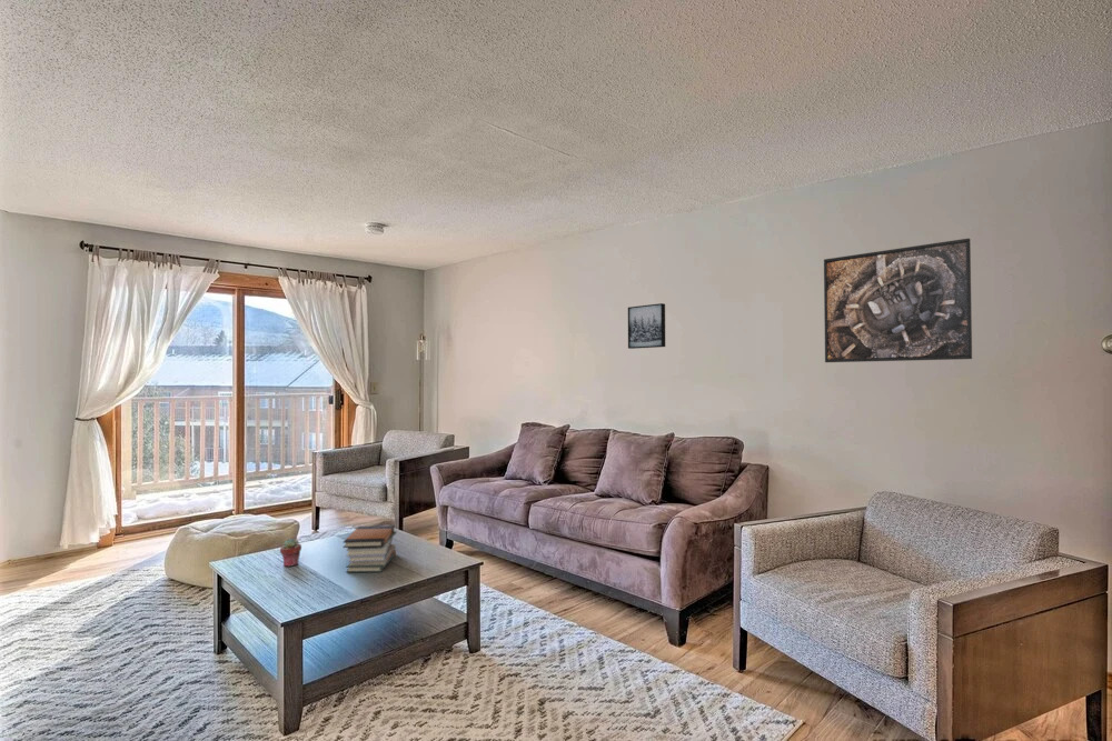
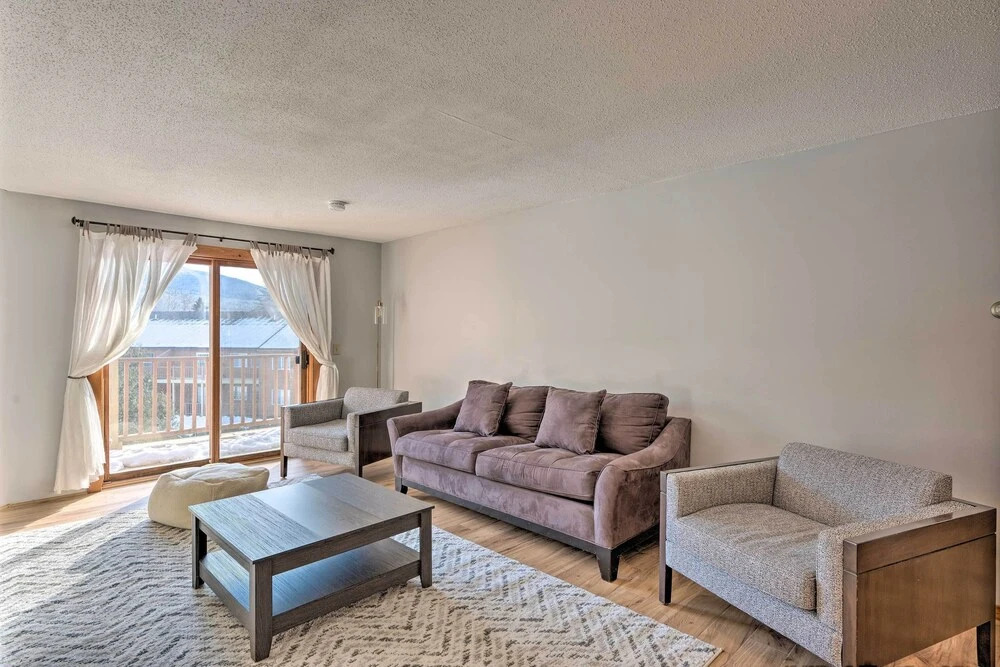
- wall art (646, 327)
- potted succulent (290, 551)
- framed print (892, 304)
- book stack (370, 548)
